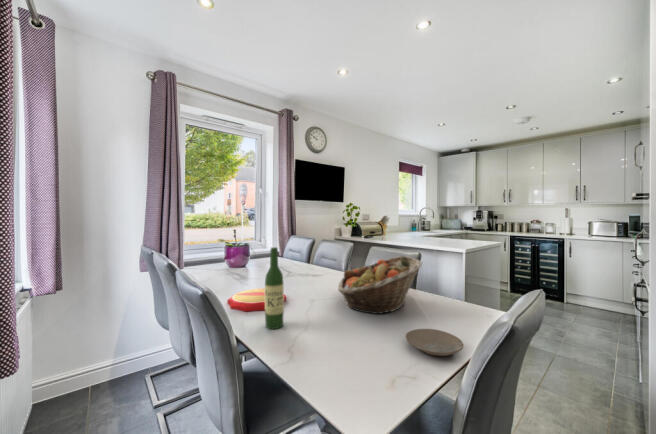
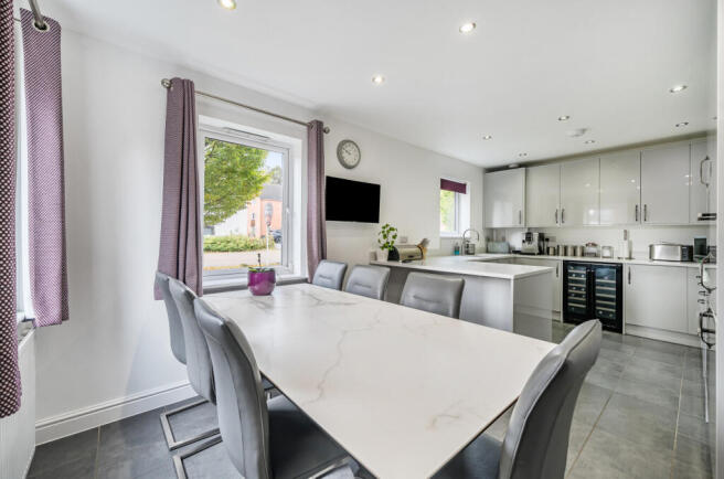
- plate (433, 343)
- plate (257, 297)
- fruit basket (378, 280)
- wine bottle (274, 286)
